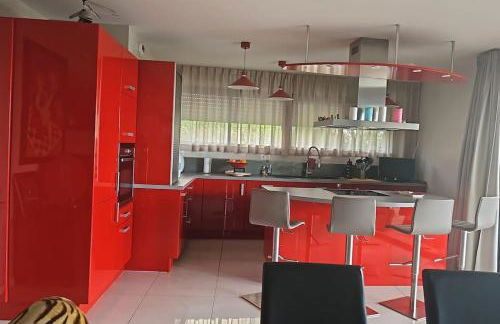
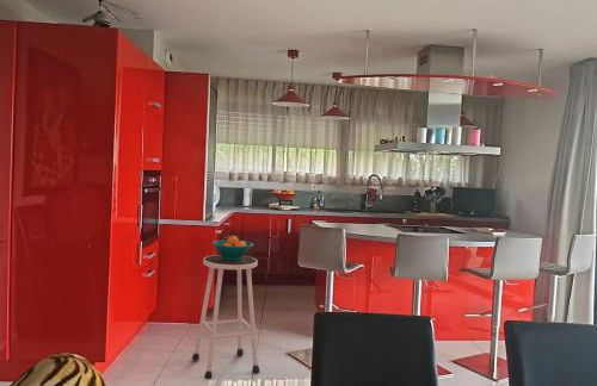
+ fruit bowl (232, 247)
+ stool (227, 320)
